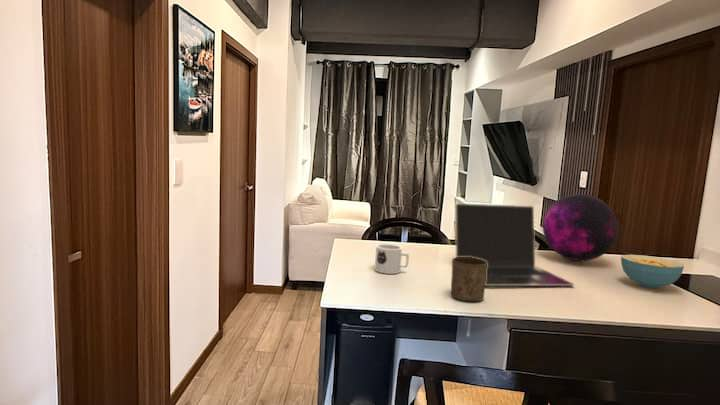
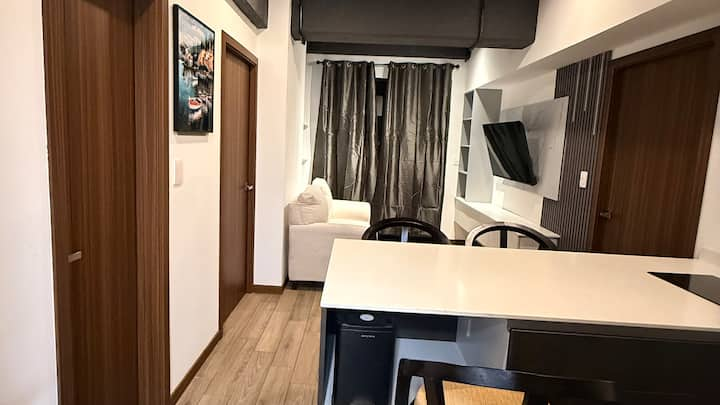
- laptop (511, 242)
- cup (468, 278)
- mug (391, 258)
- decorative orb (579, 227)
- cereal bowl (650, 273)
